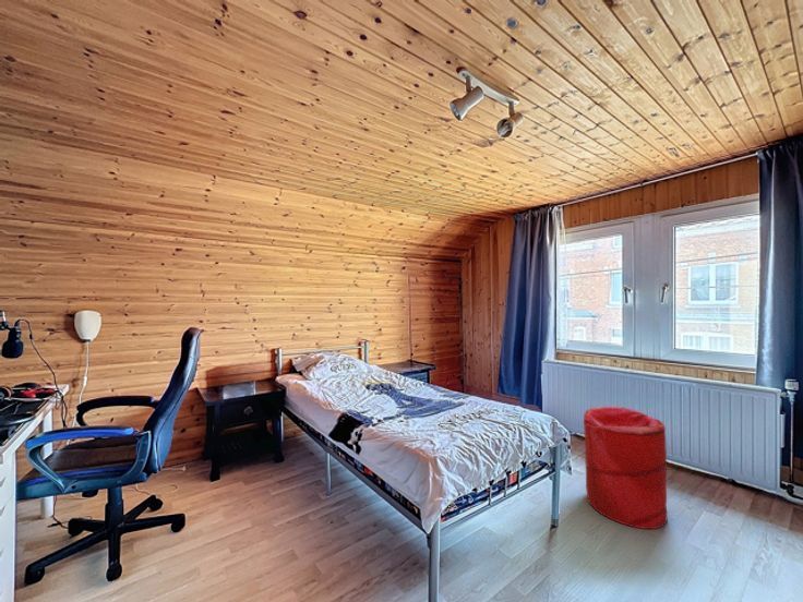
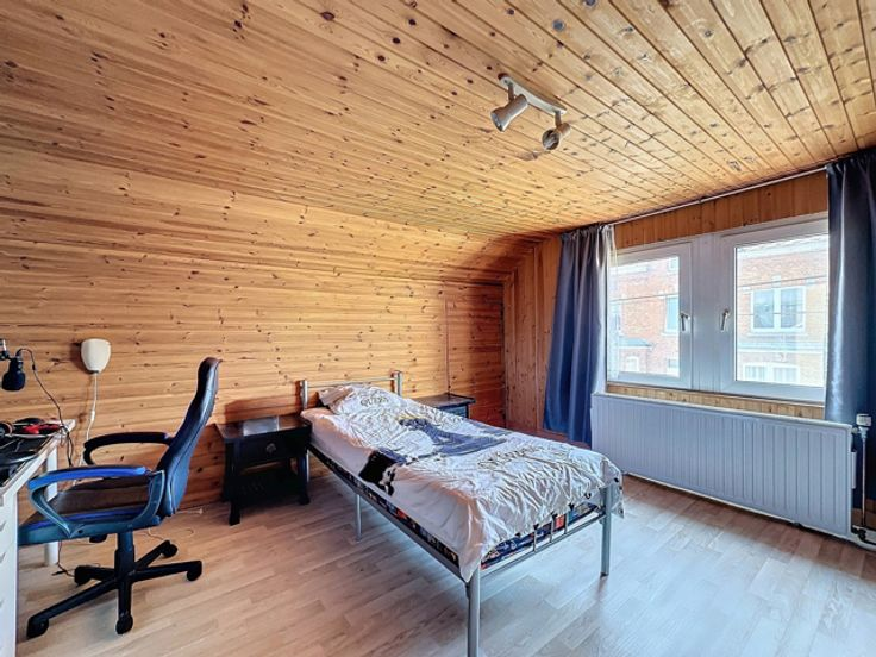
- laundry hamper (622, 460)
